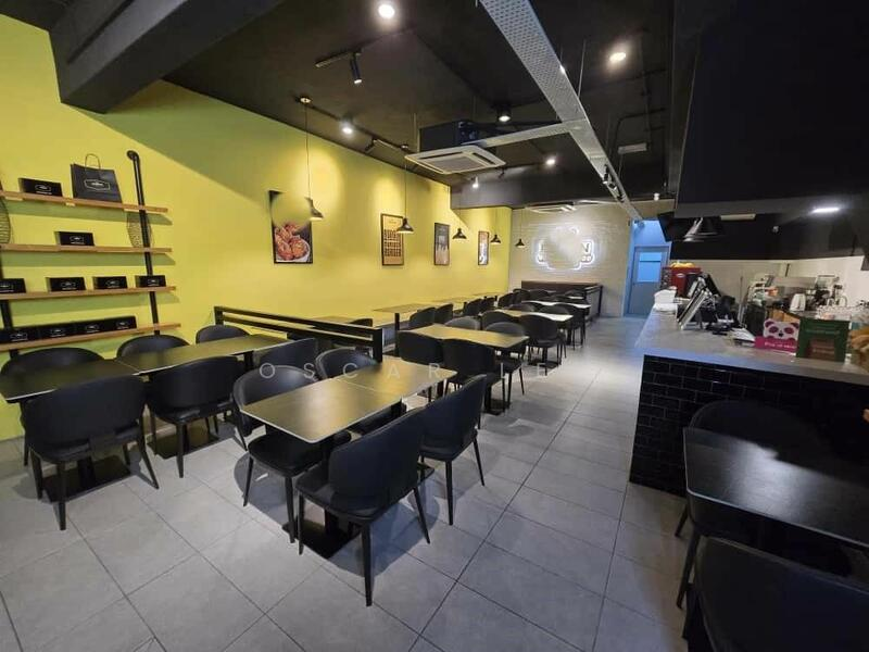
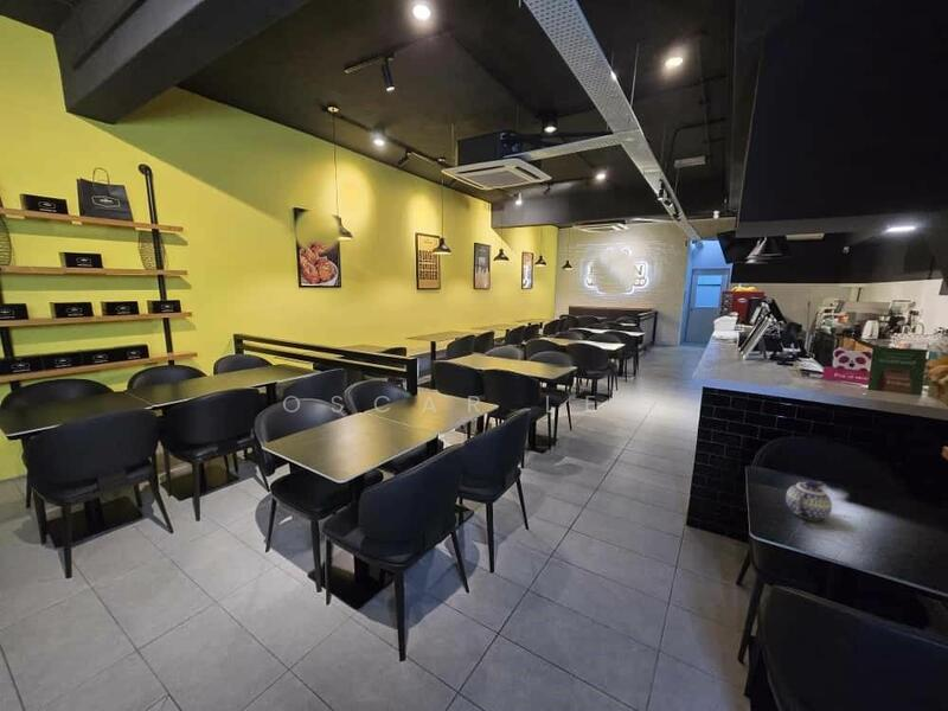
+ teapot (808, 497)
